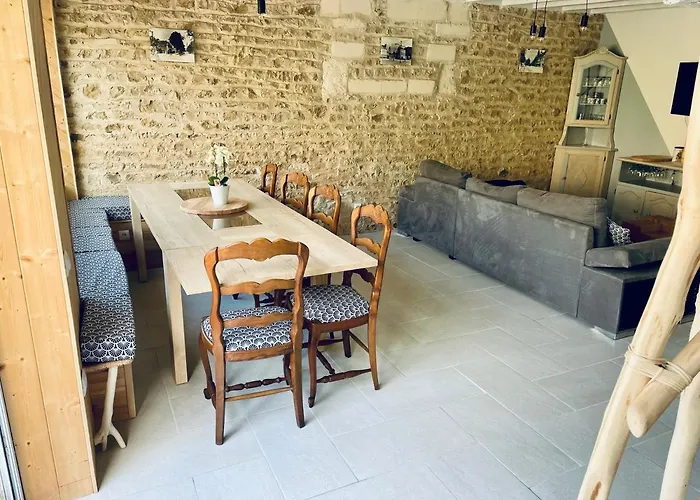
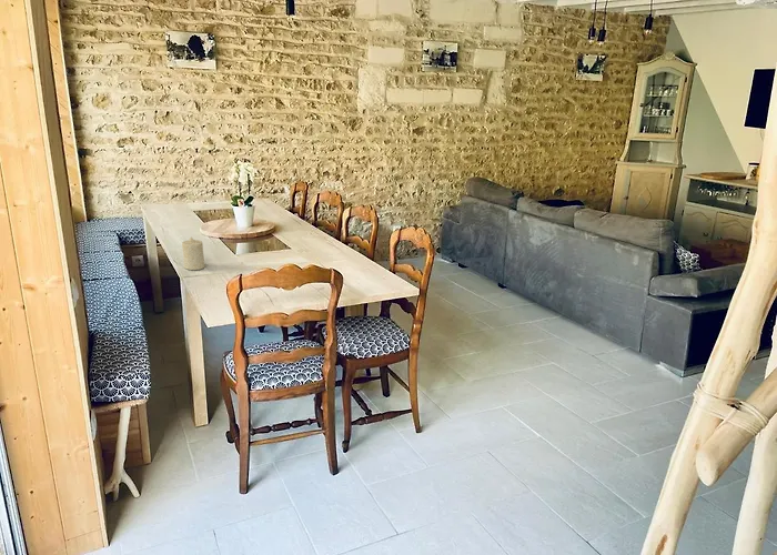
+ candle (193, 252)
